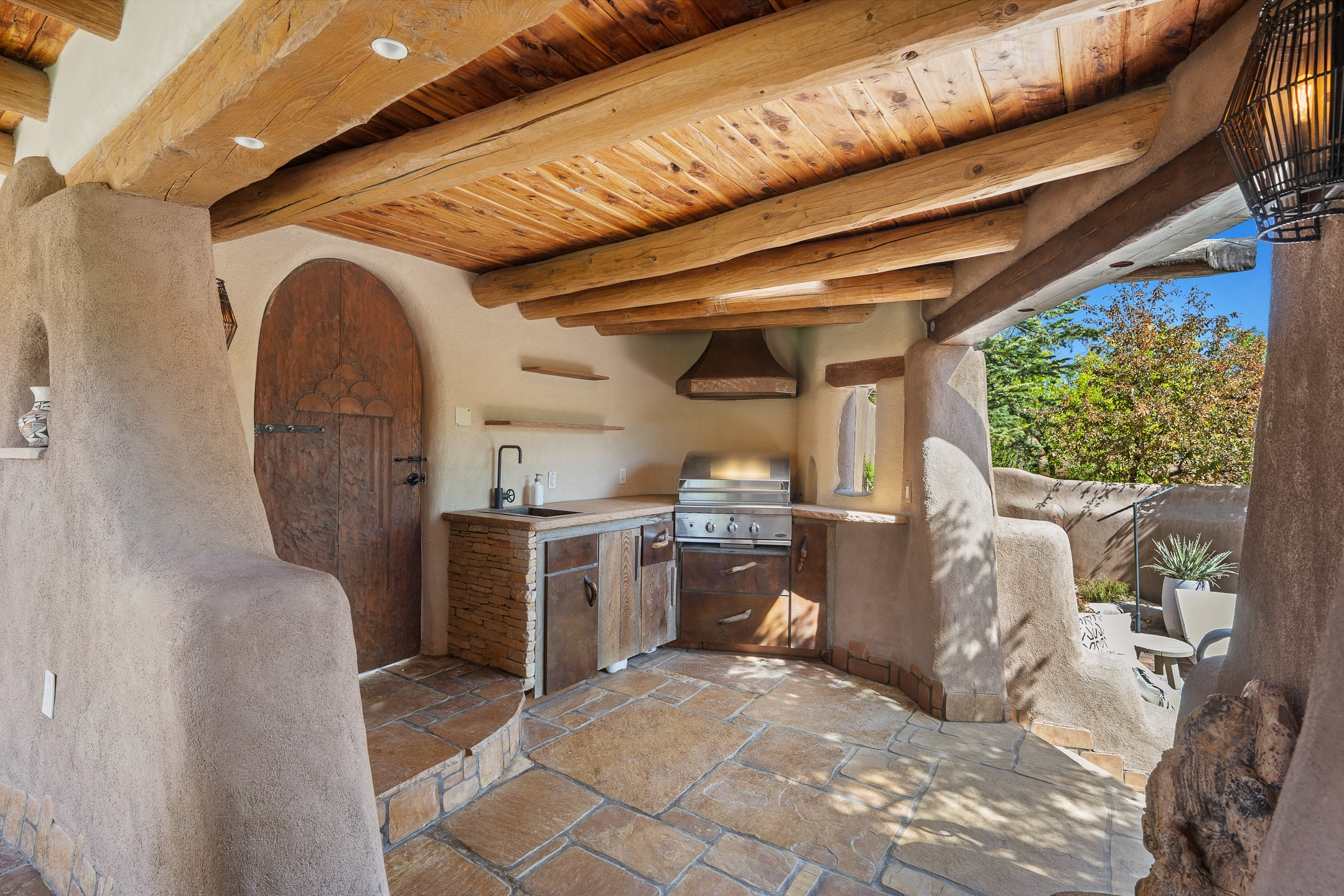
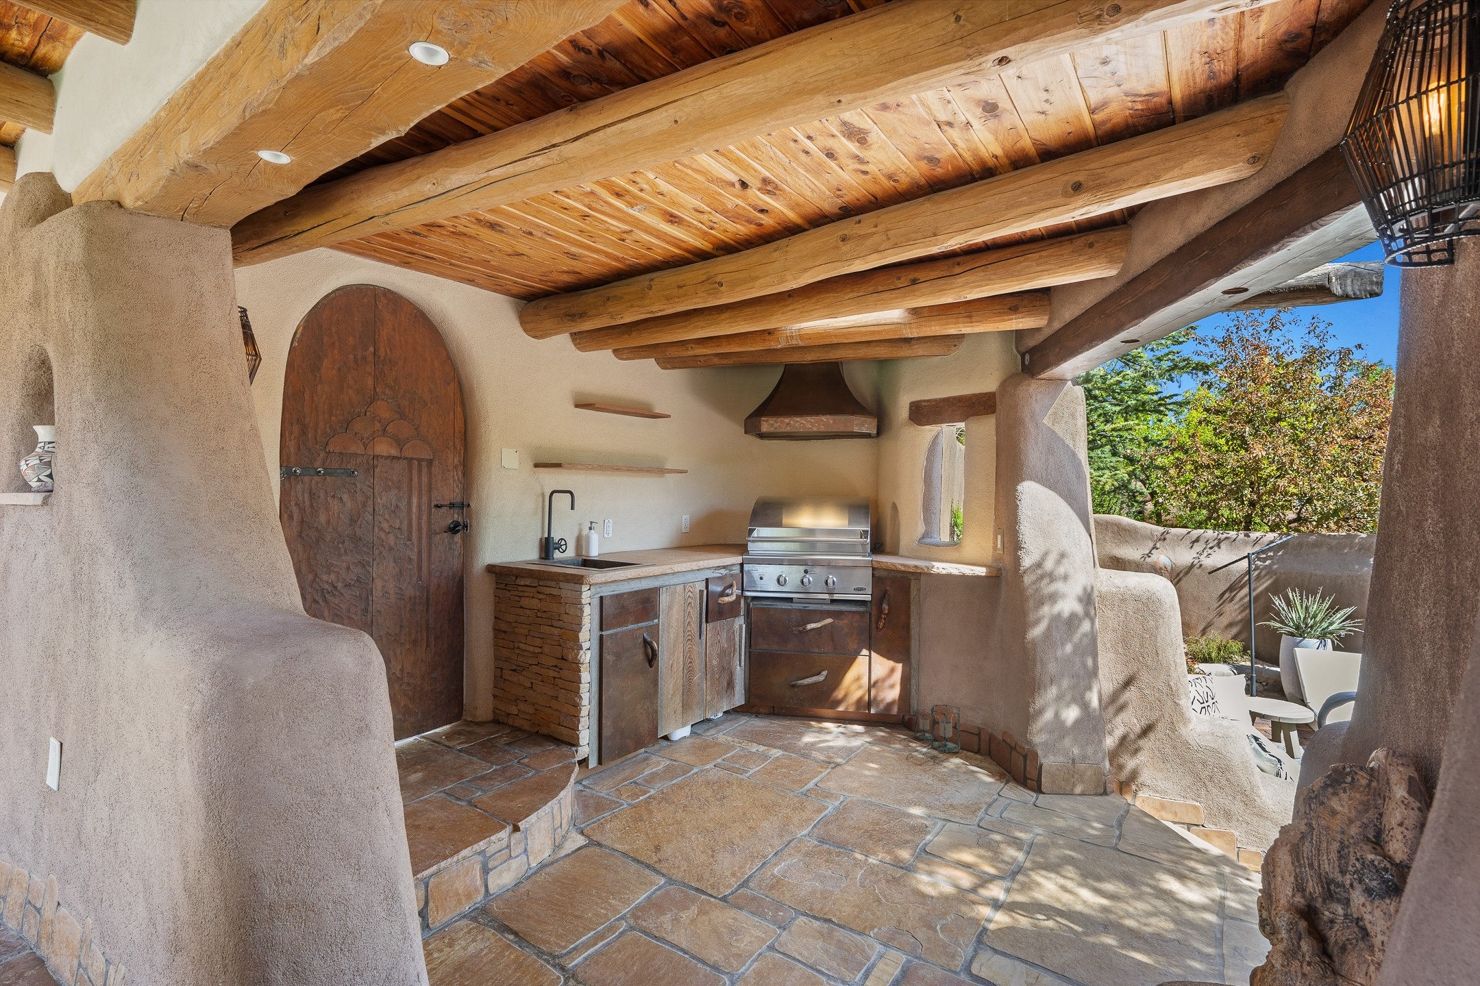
+ lantern (933, 723)
